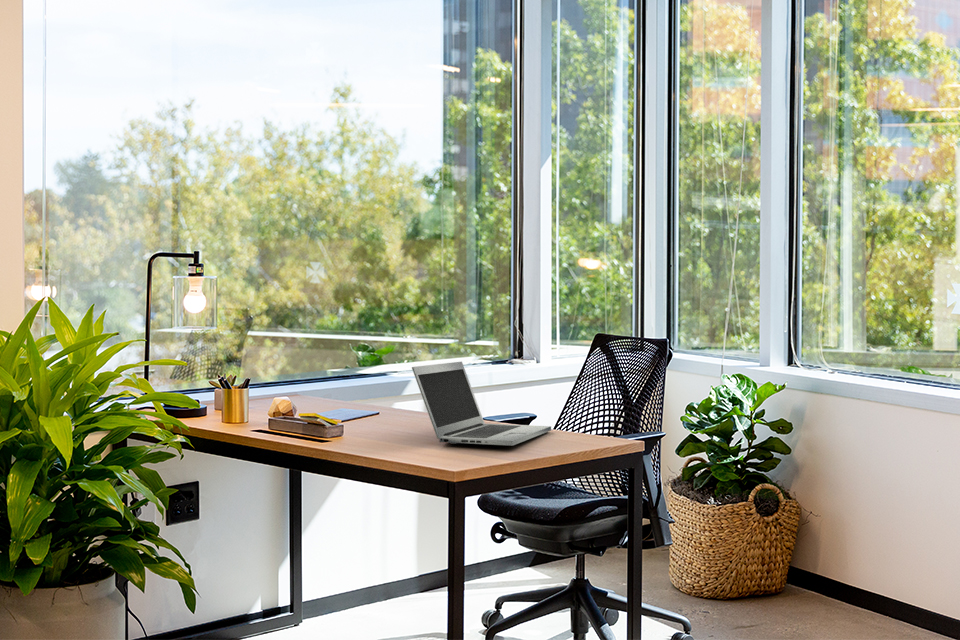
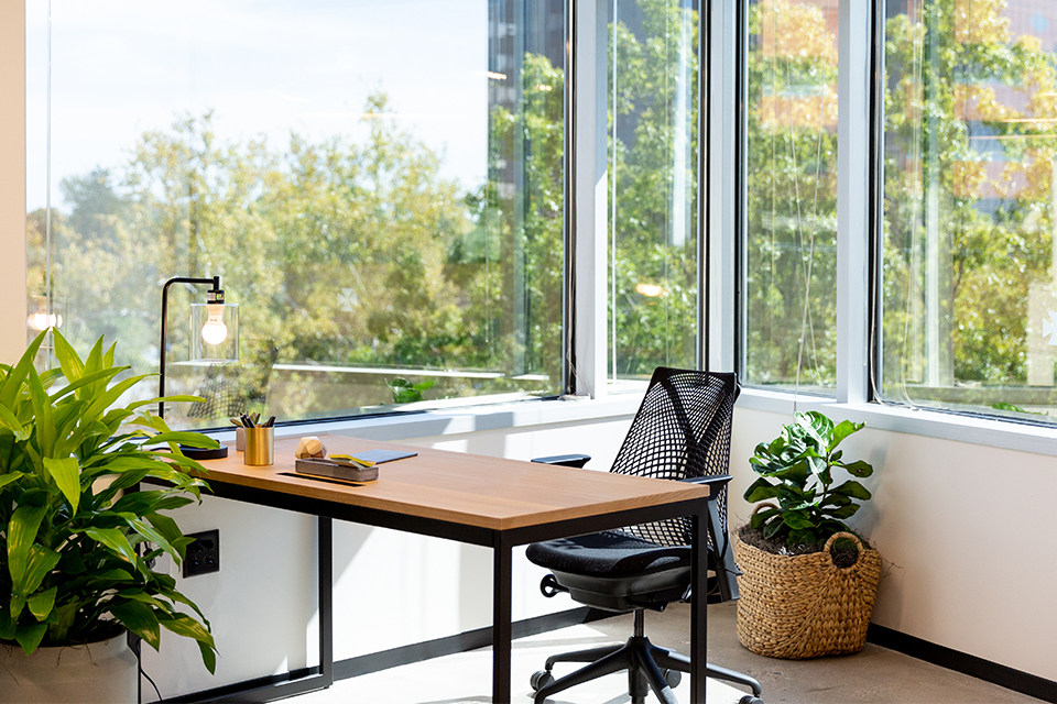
- laptop (477, 404)
